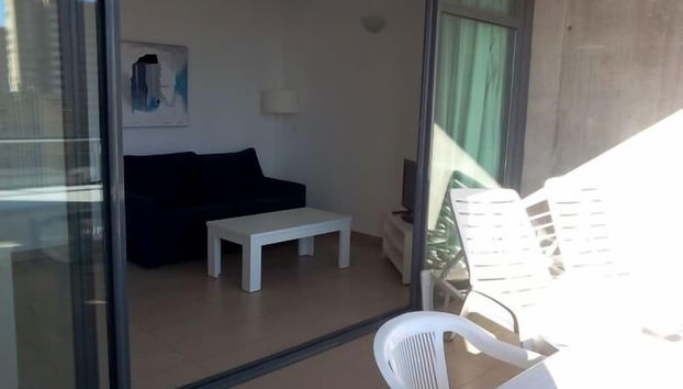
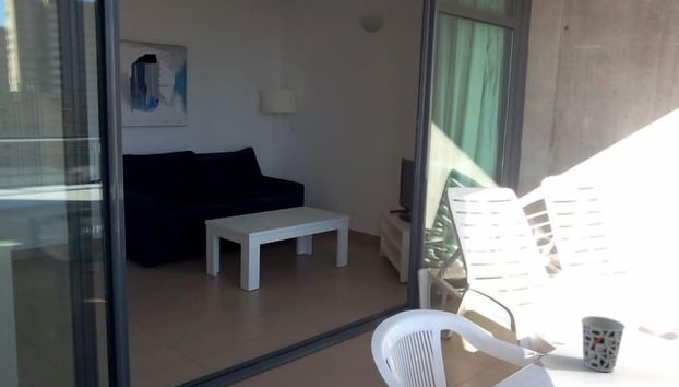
+ cup (600, 344)
